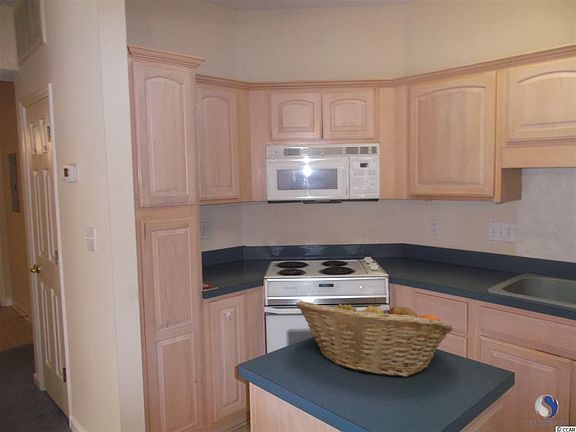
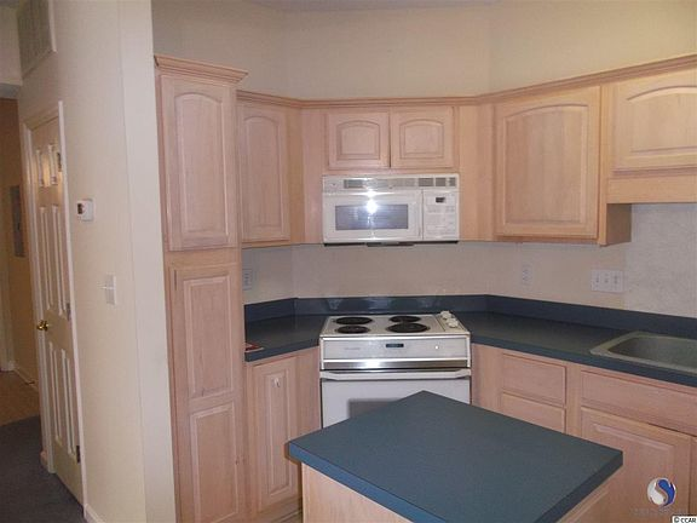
- fruit basket (370, 326)
